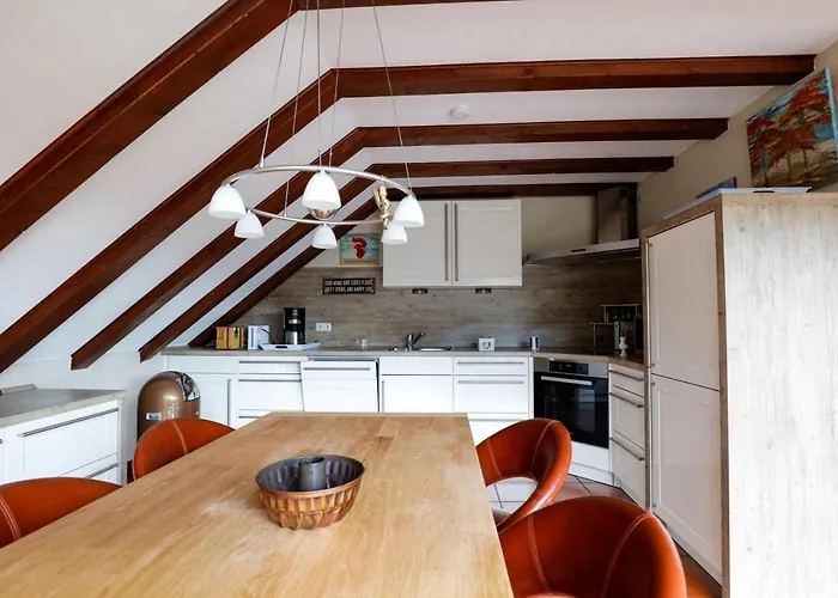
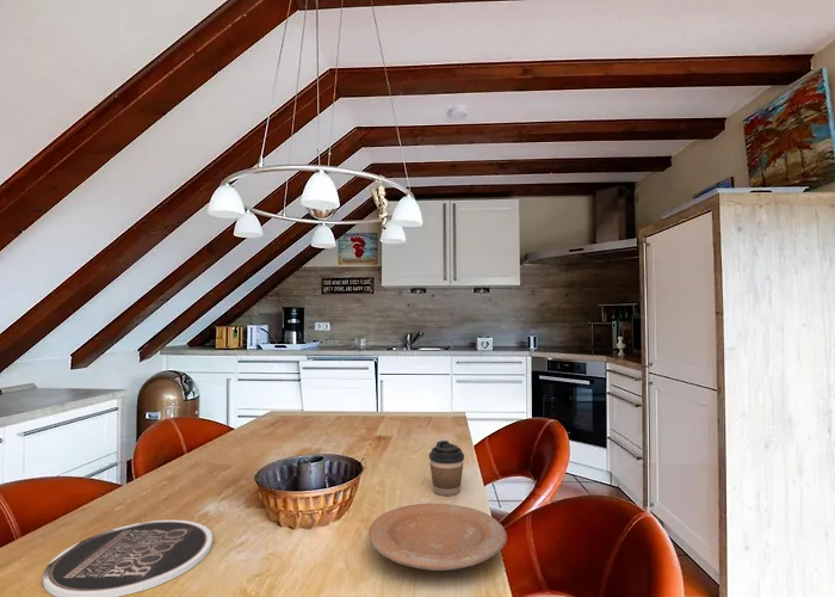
+ plate (134, 554)
+ plate (437, 540)
+ coffee cup (446, 467)
